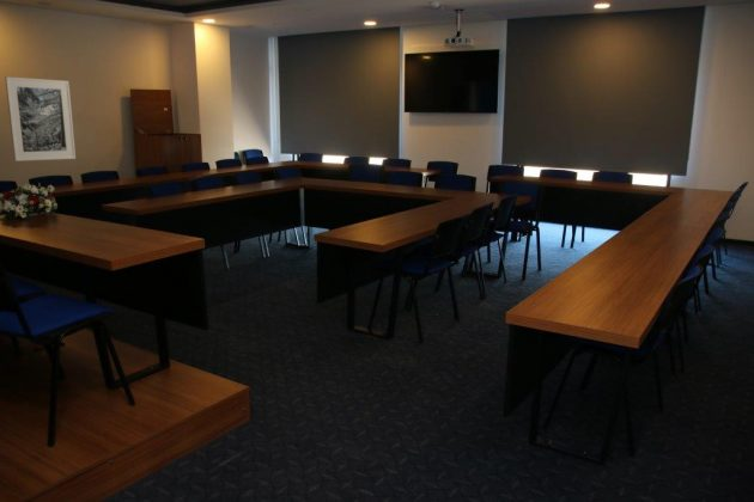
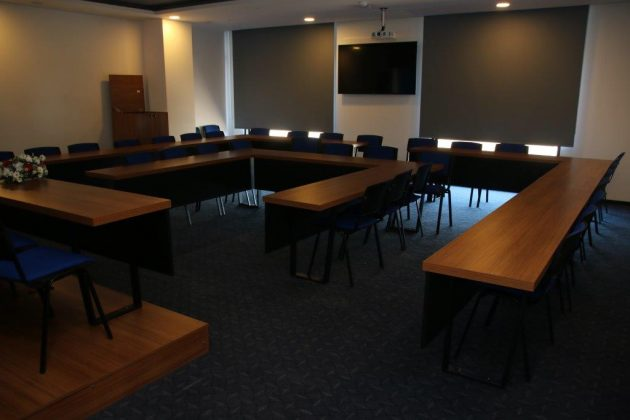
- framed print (42, 120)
